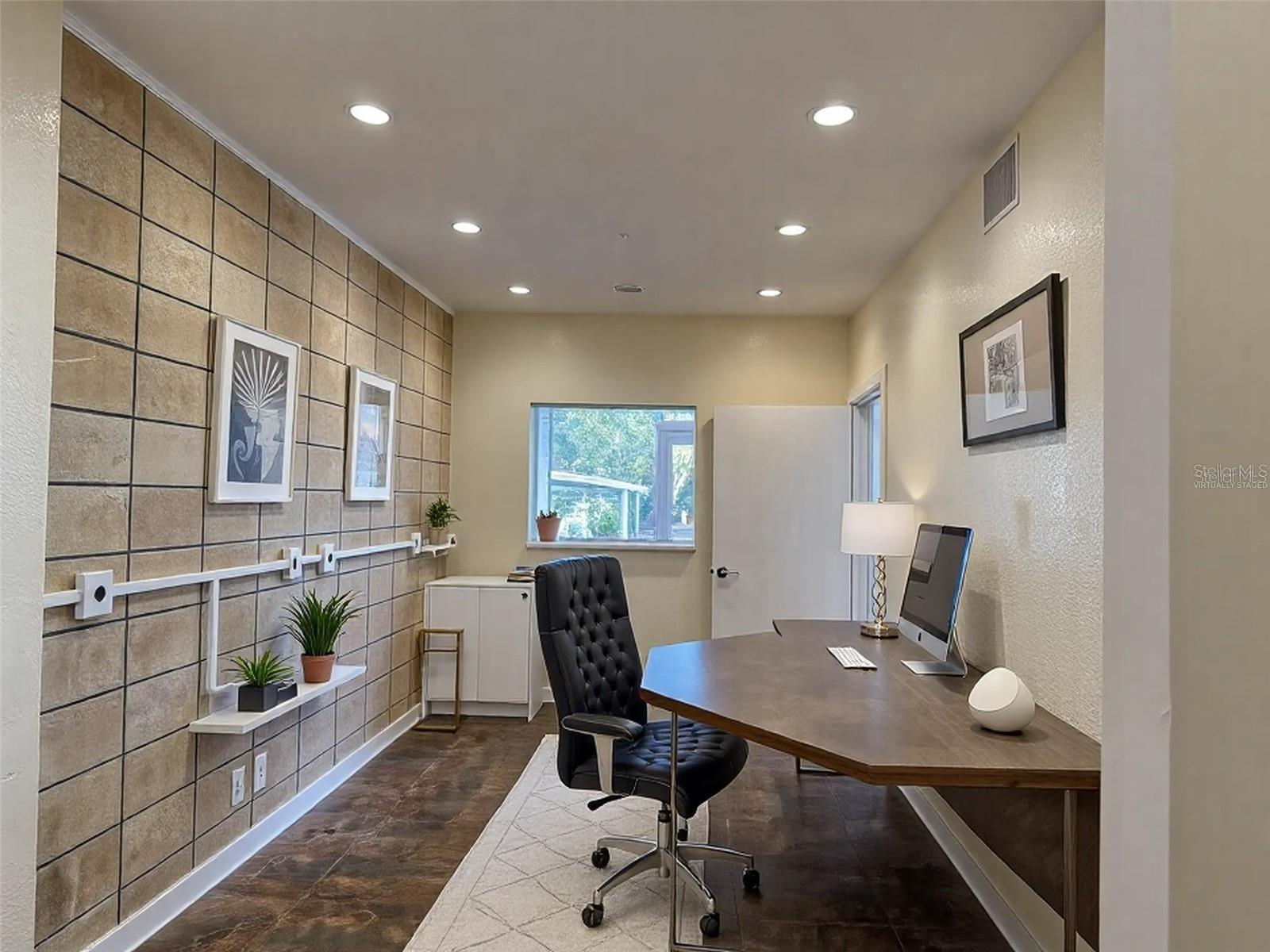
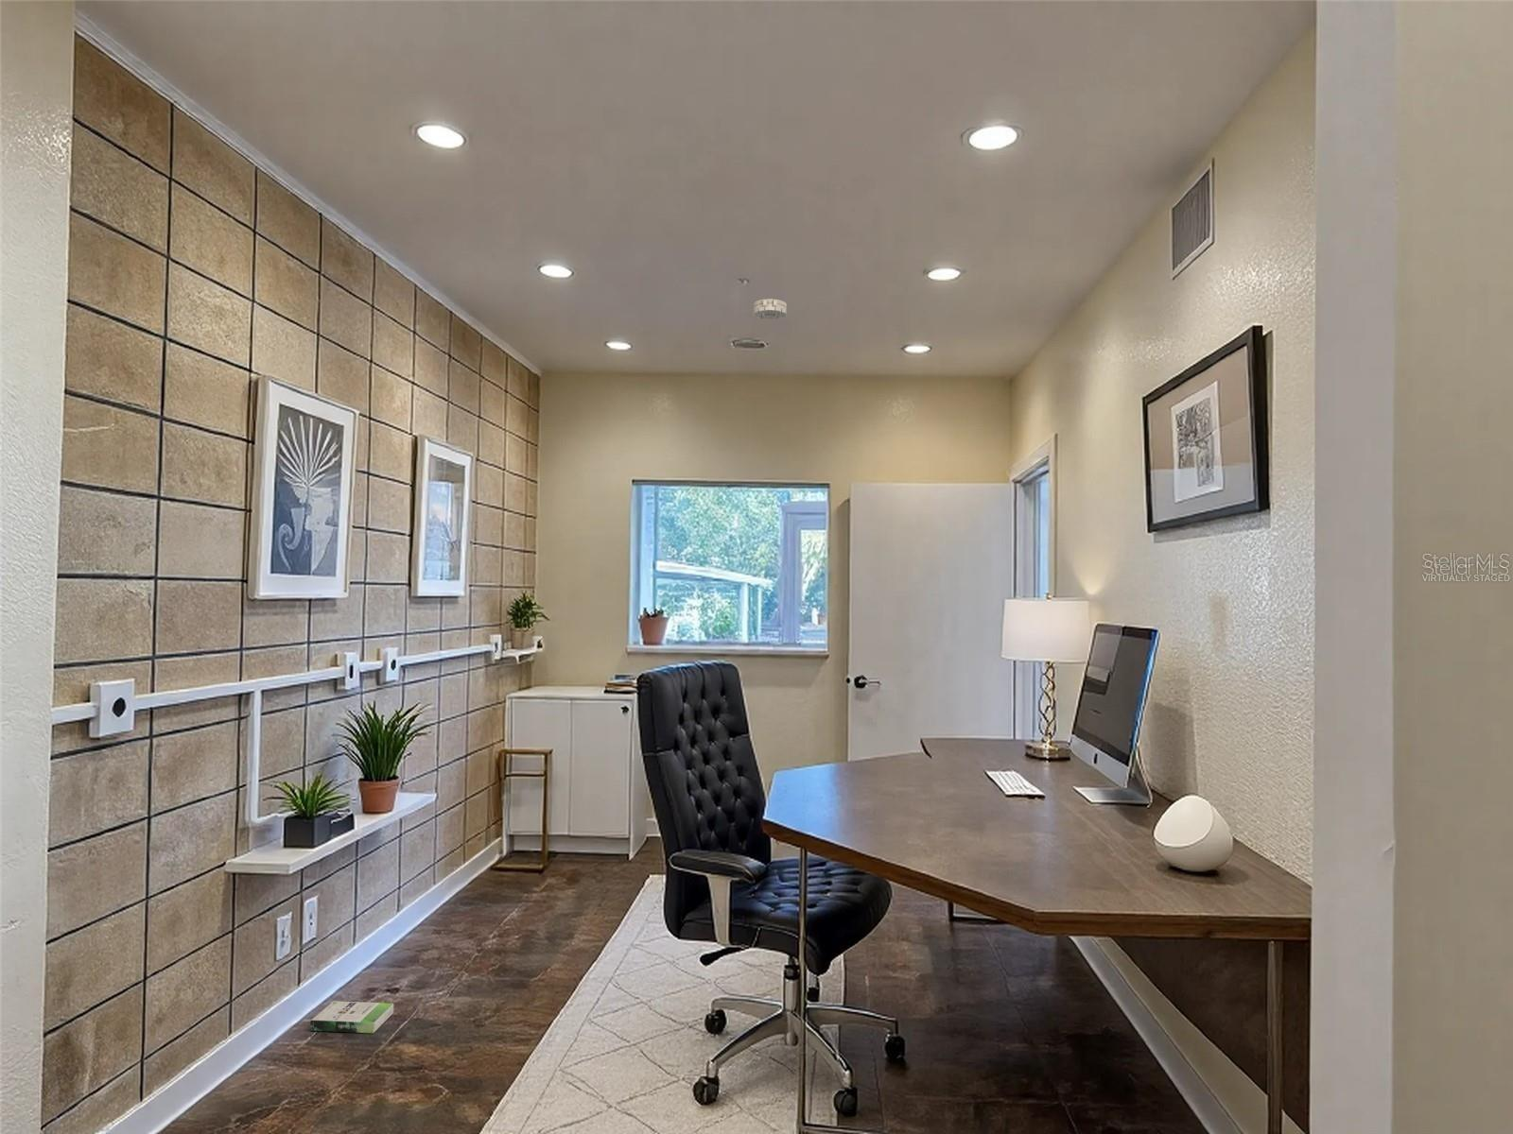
+ box (353, 1016)
+ smoke detector (770, 309)
